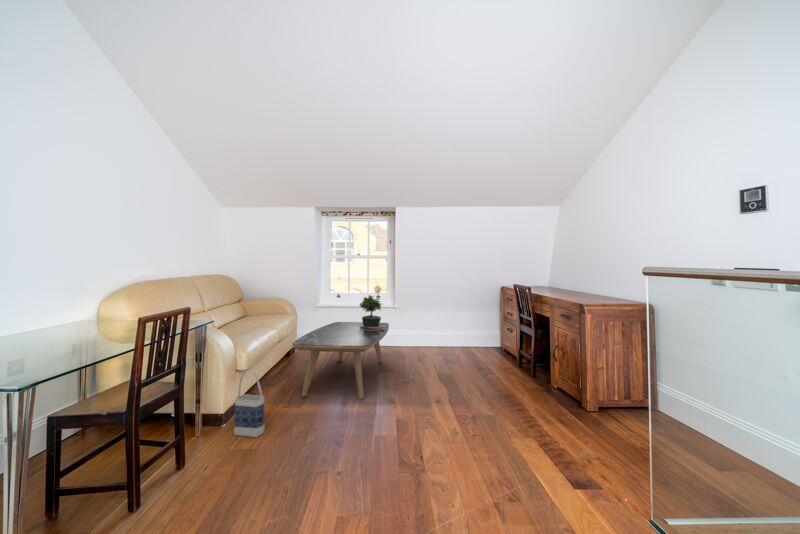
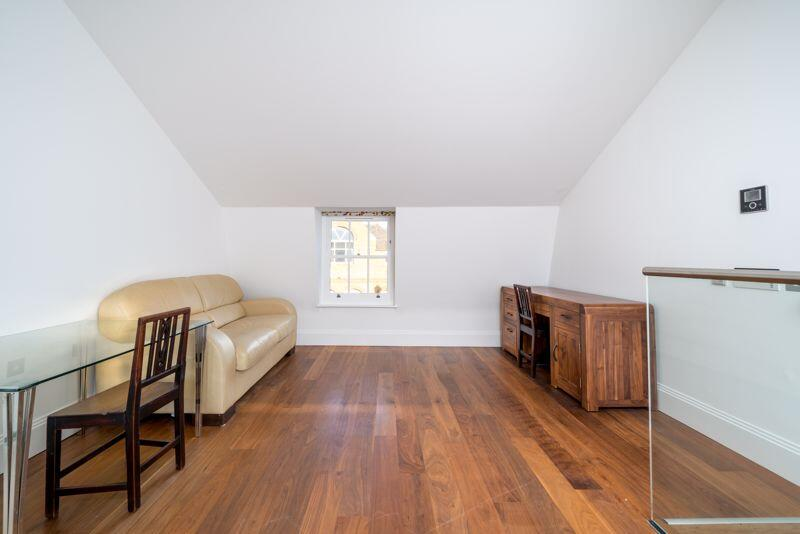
- bag (250, 401)
- coffee table (348, 351)
- potted plant (368, 311)
